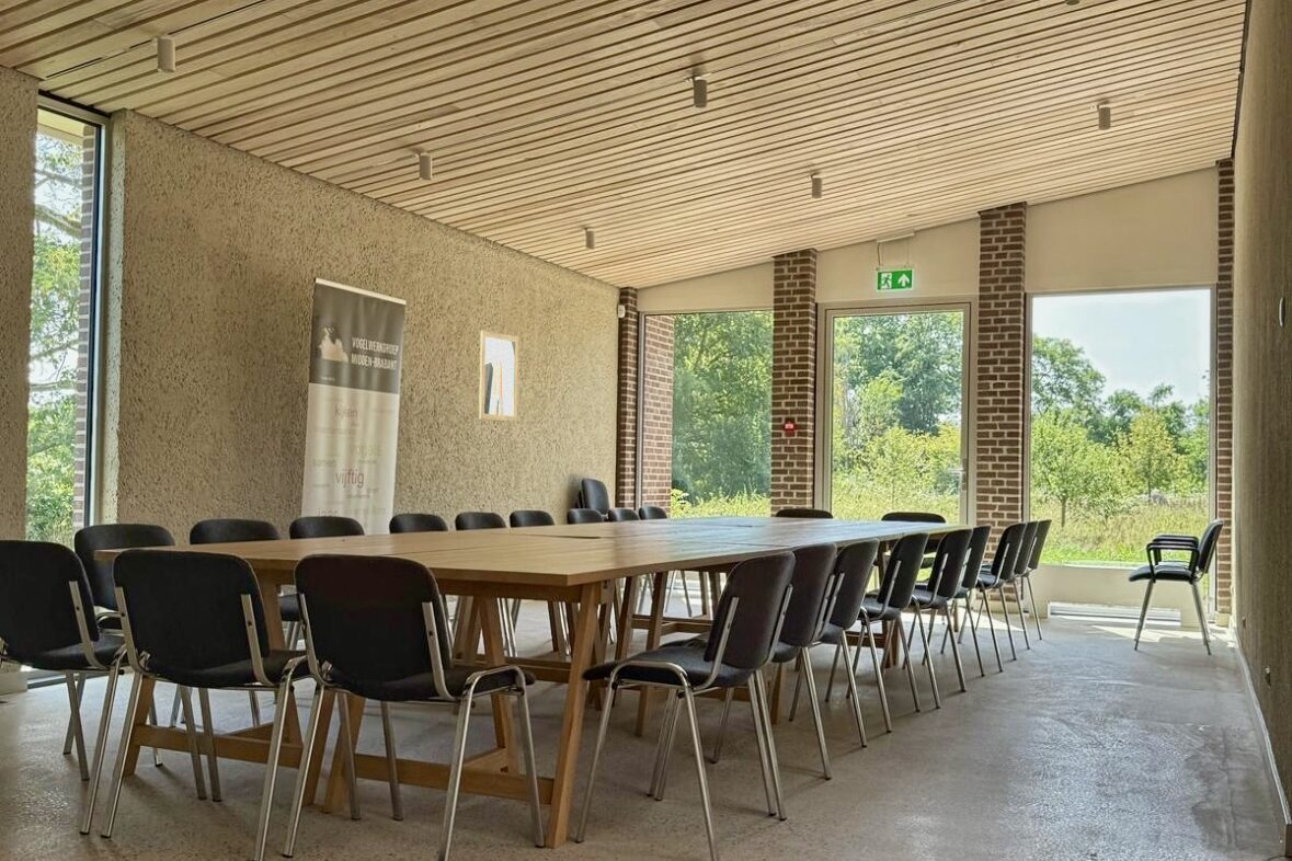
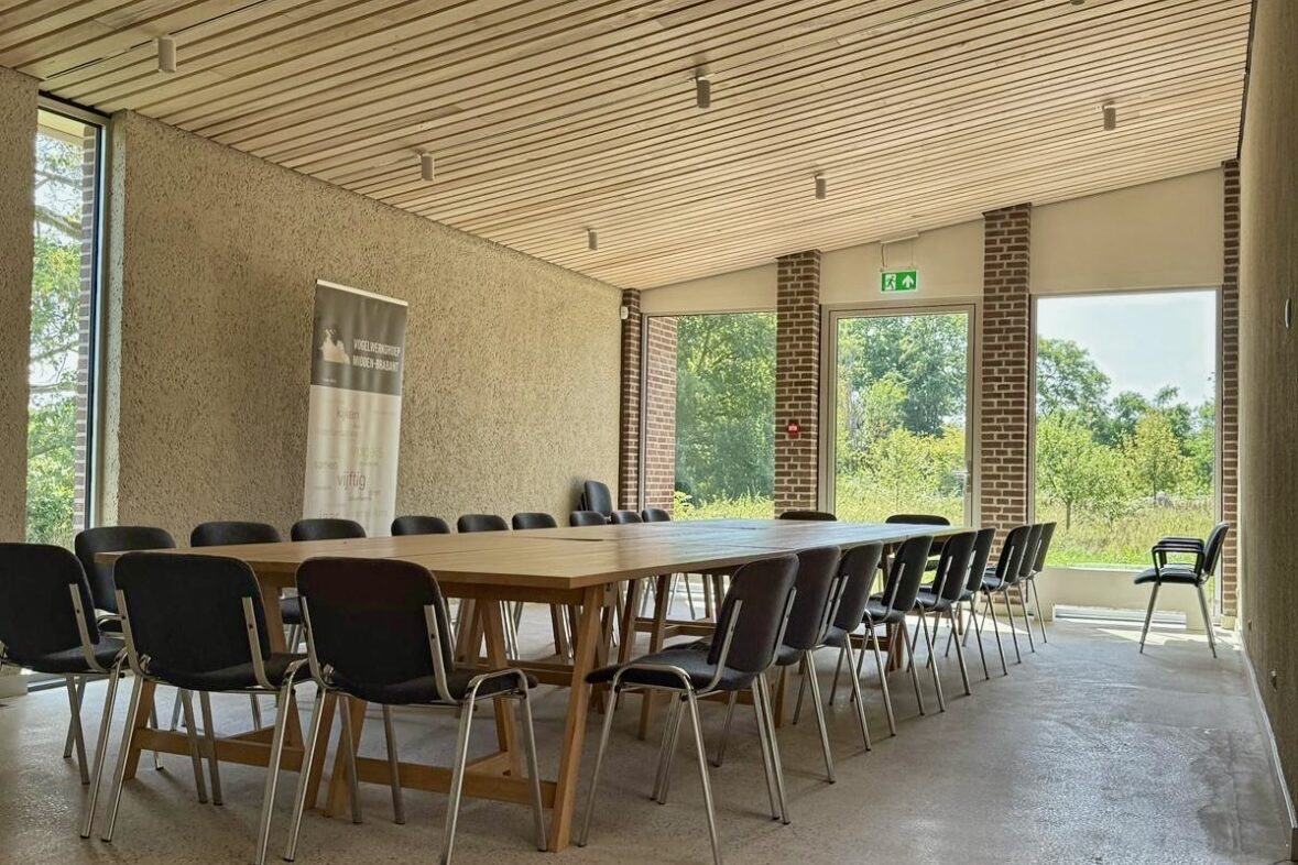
- wall art (499, 377)
